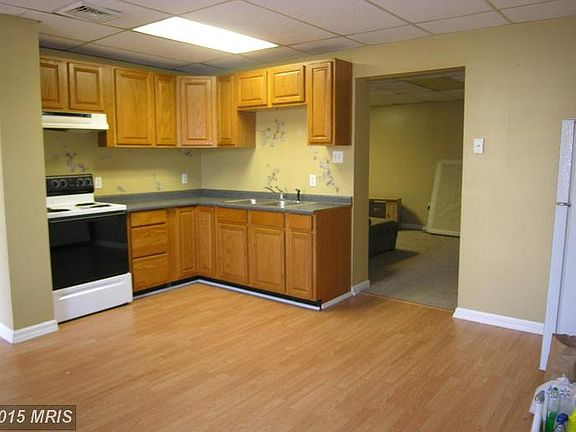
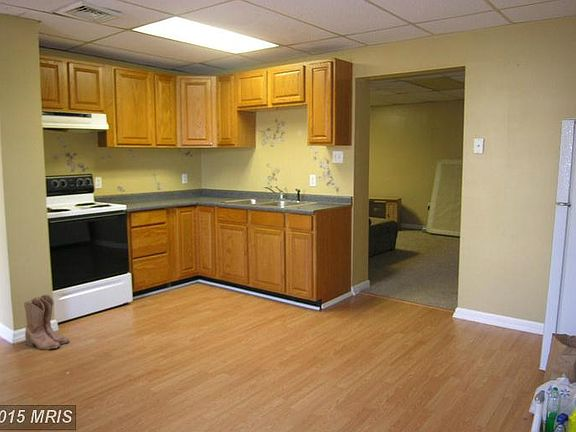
+ boots (46, 320)
